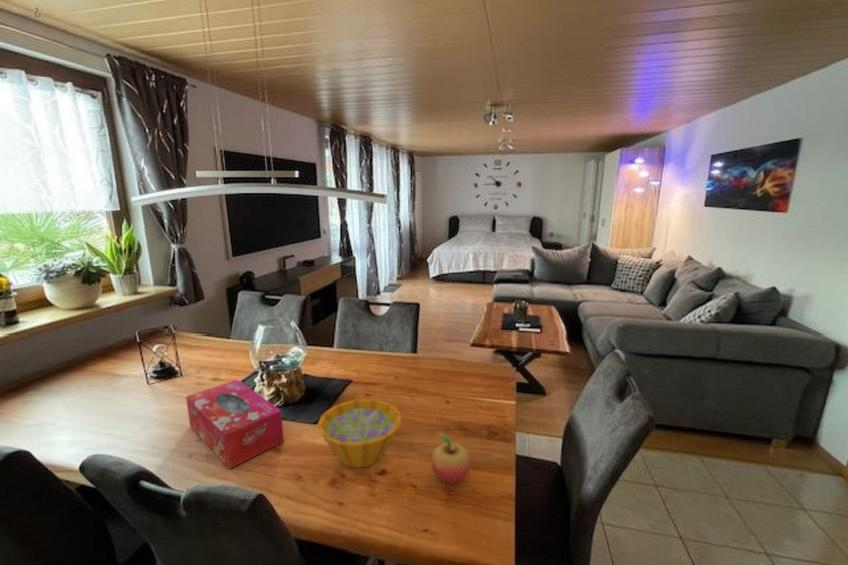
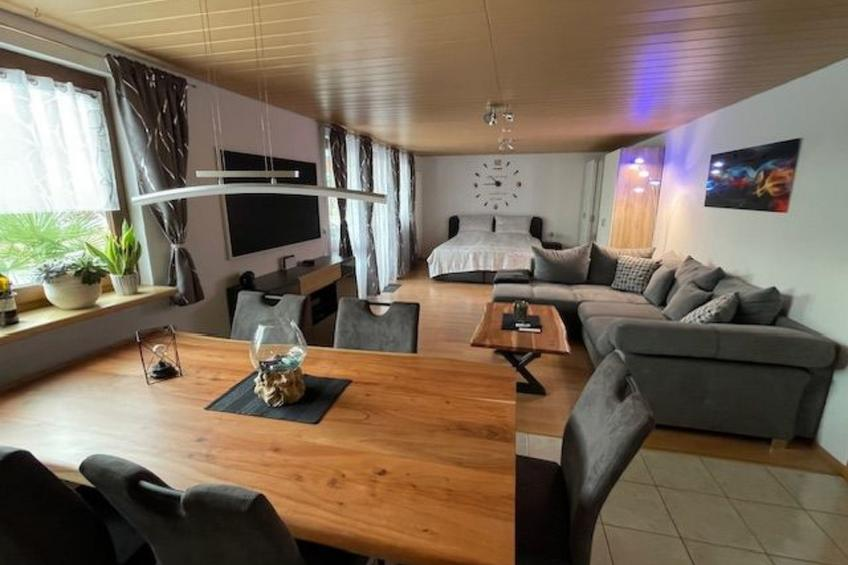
- bowl (360, 436)
- tissue box (233, 418)
- fruit (450, 459)
